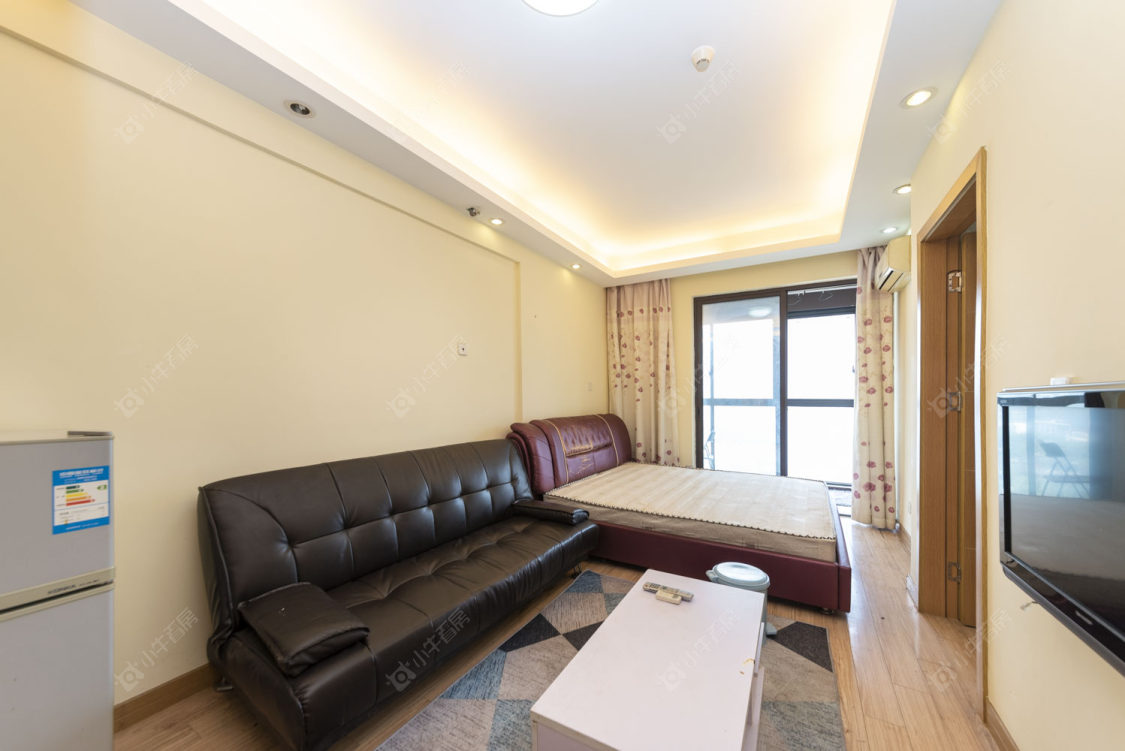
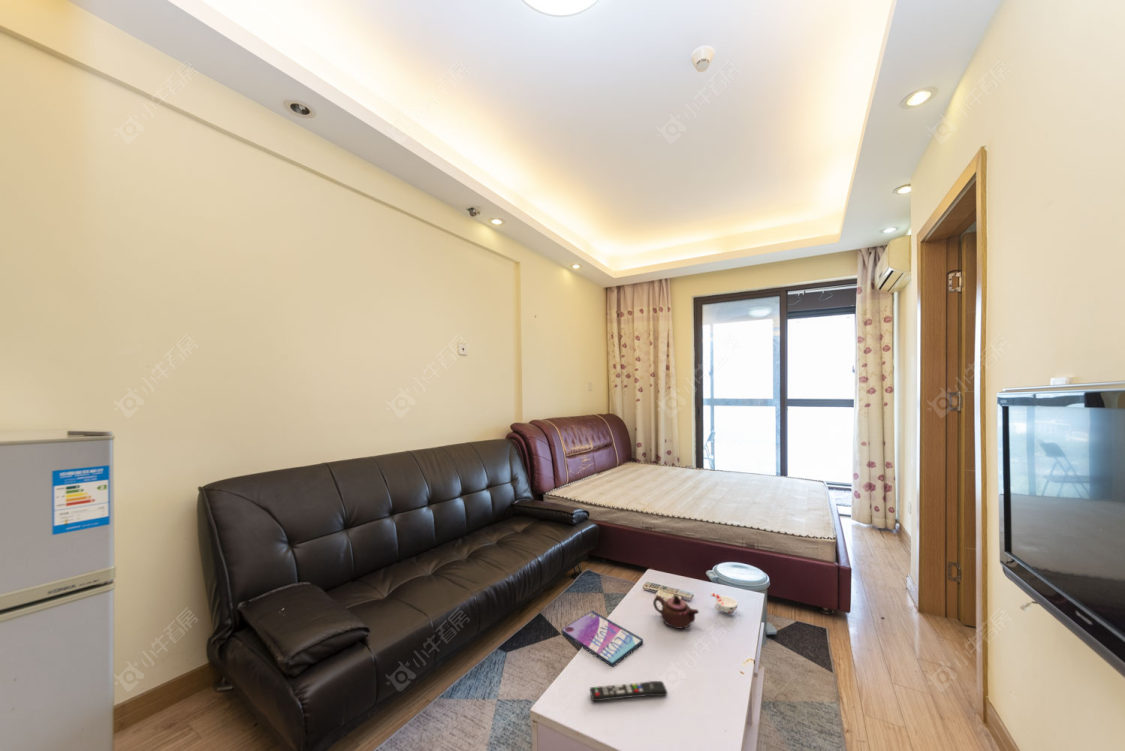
+ cup (724, 603)
+ teapot (675, 608)
+ remote control (628, 691)
+ video game case (601, 635)
